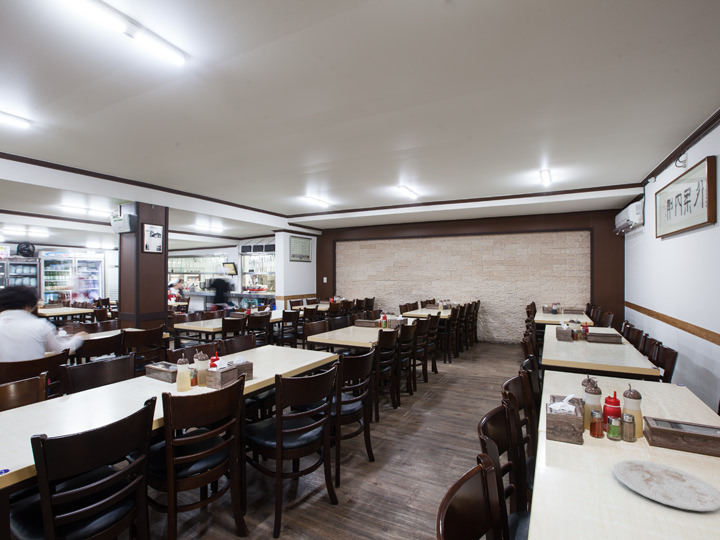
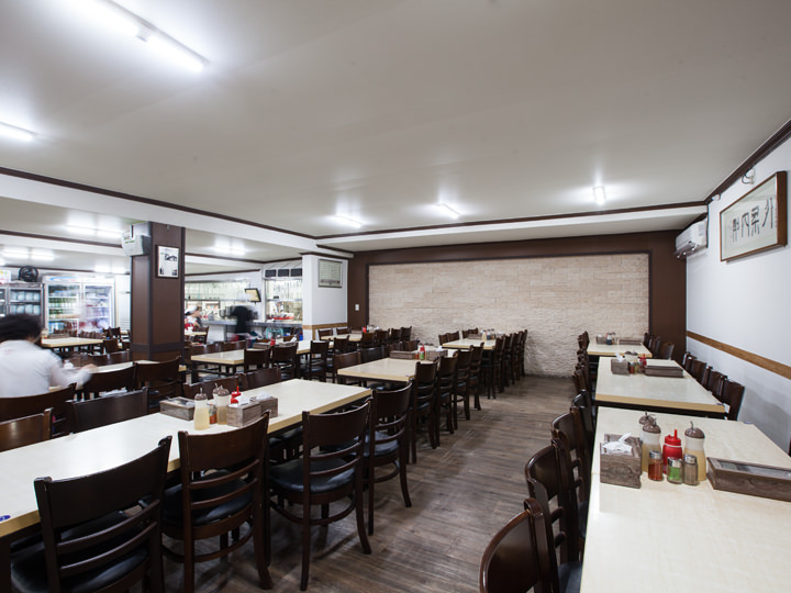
- plate (664, 483)
